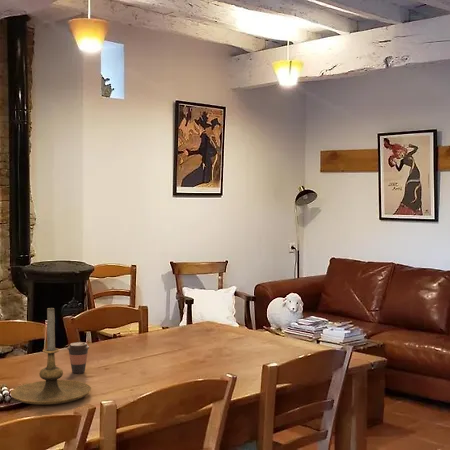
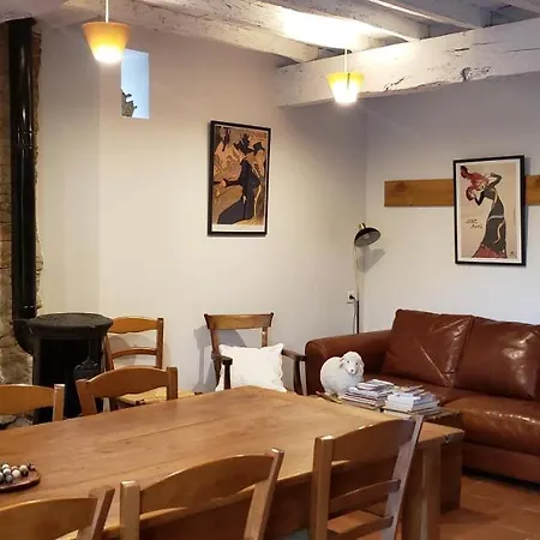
- coffee cup (78, 357)
- candle holder (51, 351)
